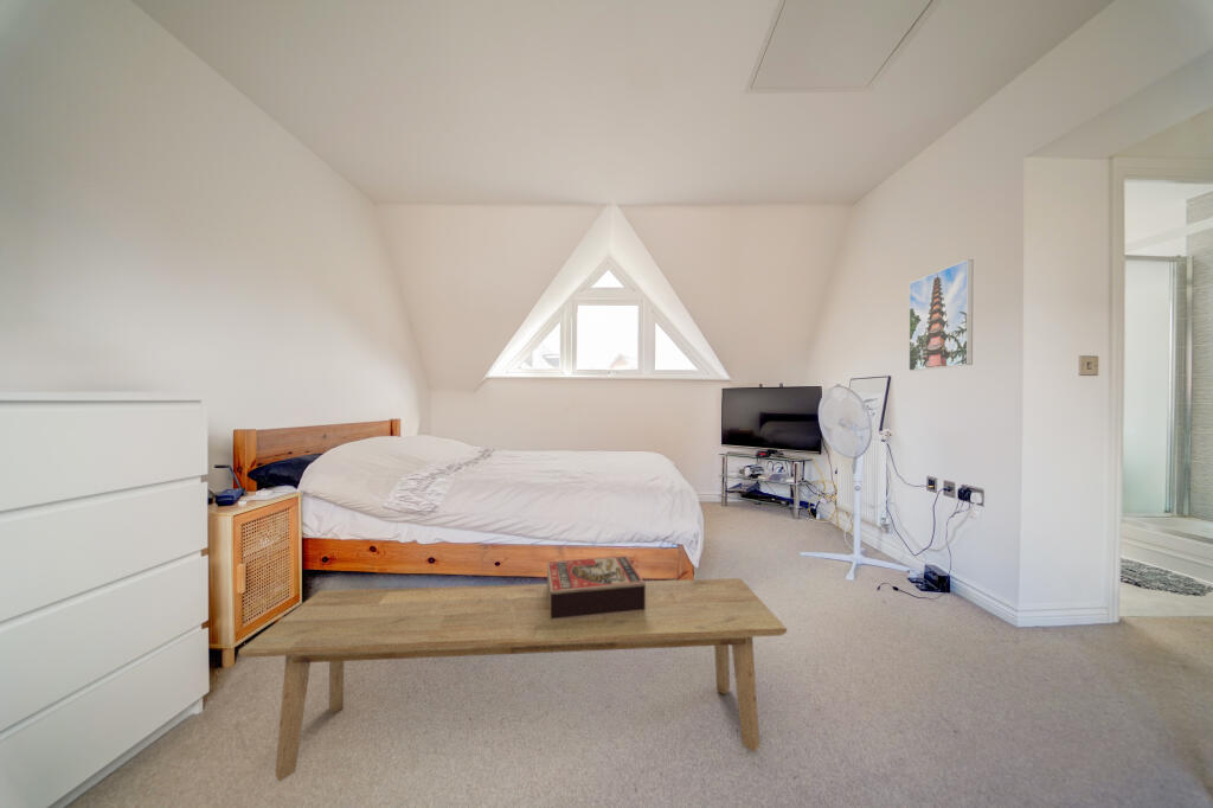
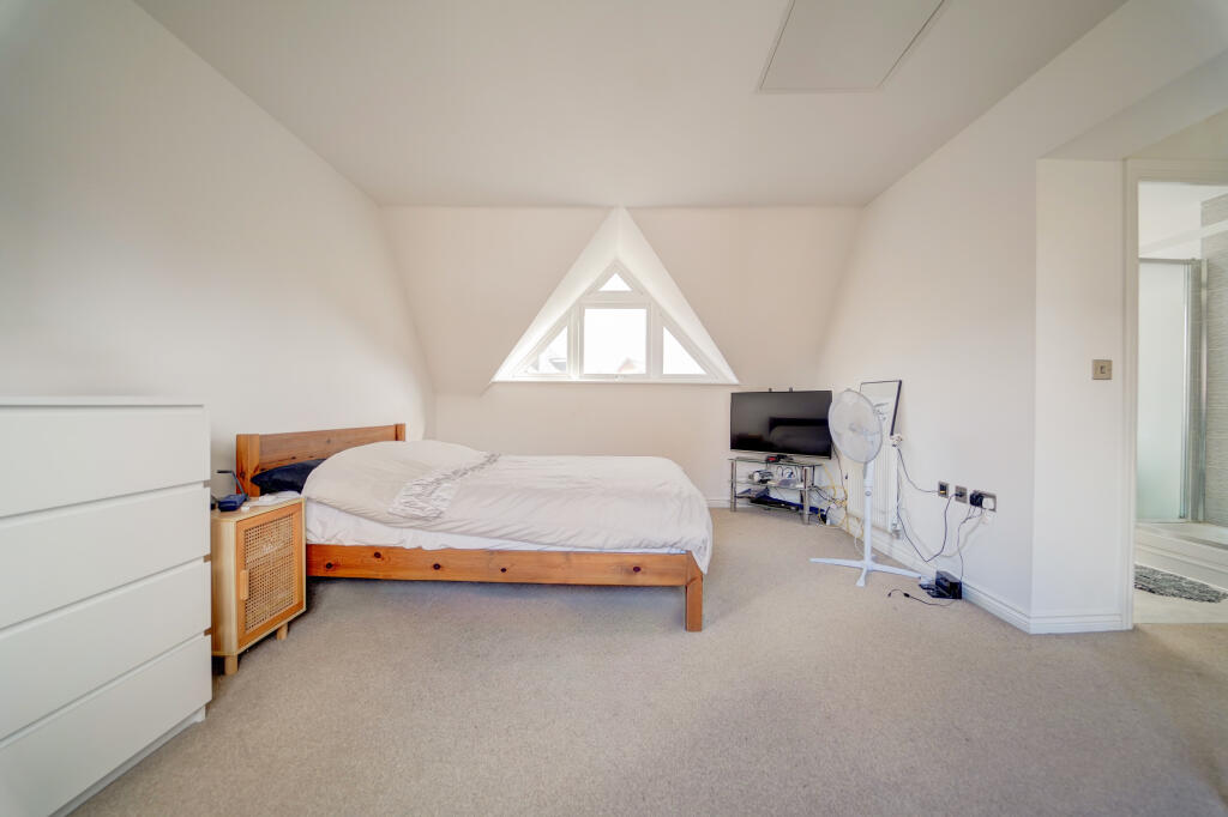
- bench (532, 652)
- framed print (937, 320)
- decorative box (592, 584)
